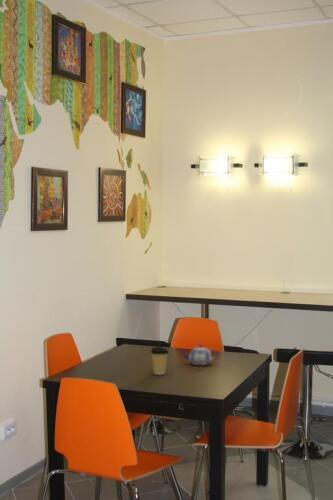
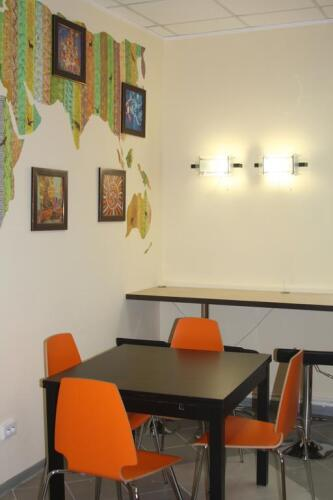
- teapot (198, 354)
- coffee cup (159, 360)
